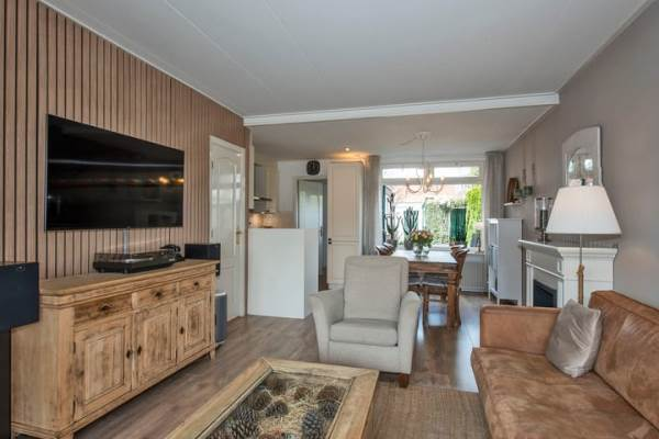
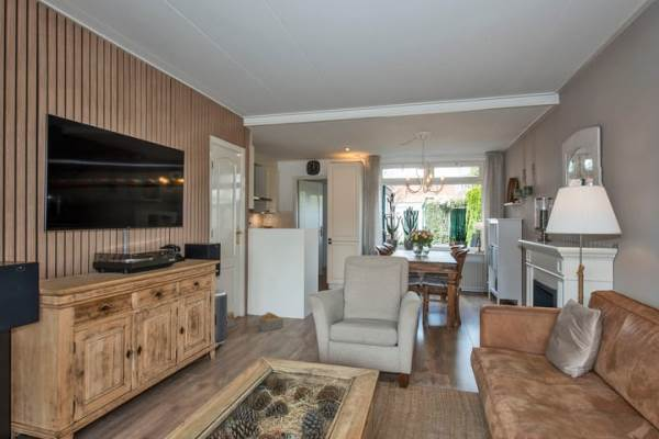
+ architectural model (259, 319)
